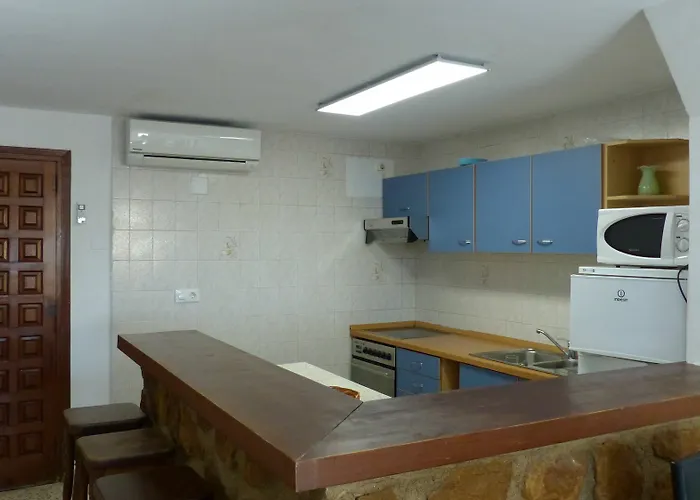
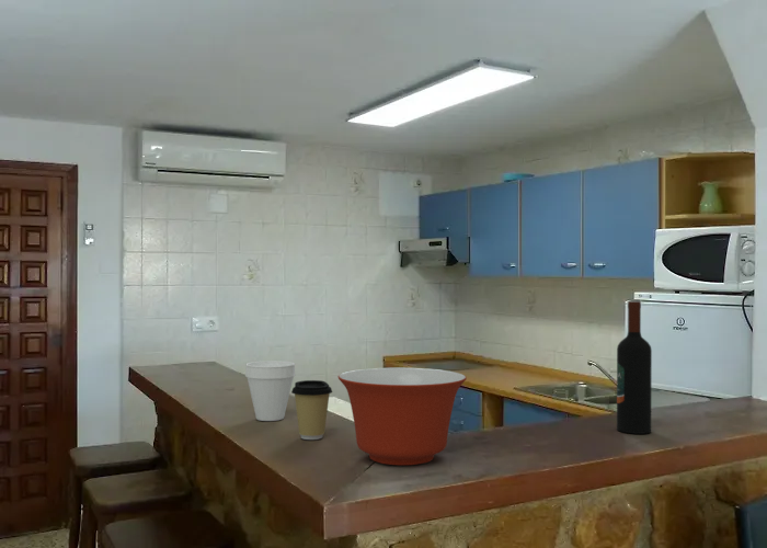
+ mixing bowl (401, 415)
+ cup (270, 390)
+ coffee cup (311, 410)
+ wine bottle (633, 365)
